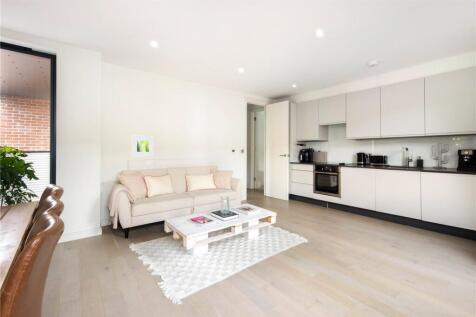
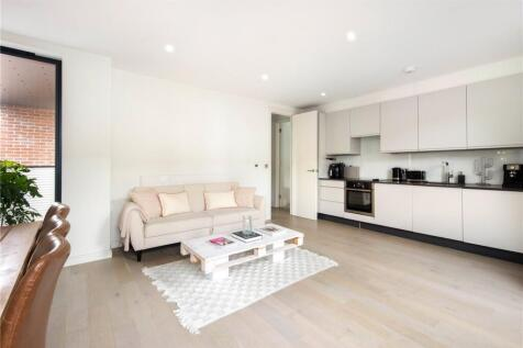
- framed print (143, 146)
